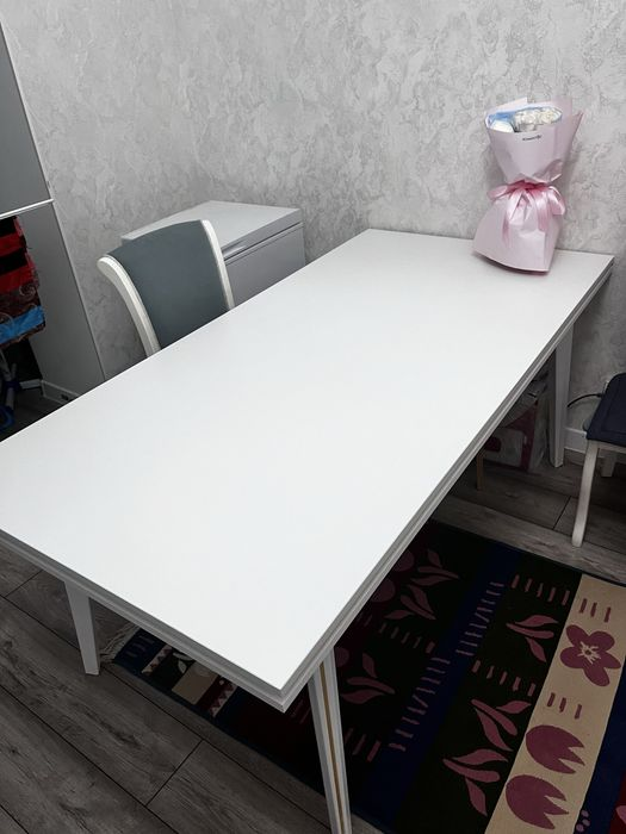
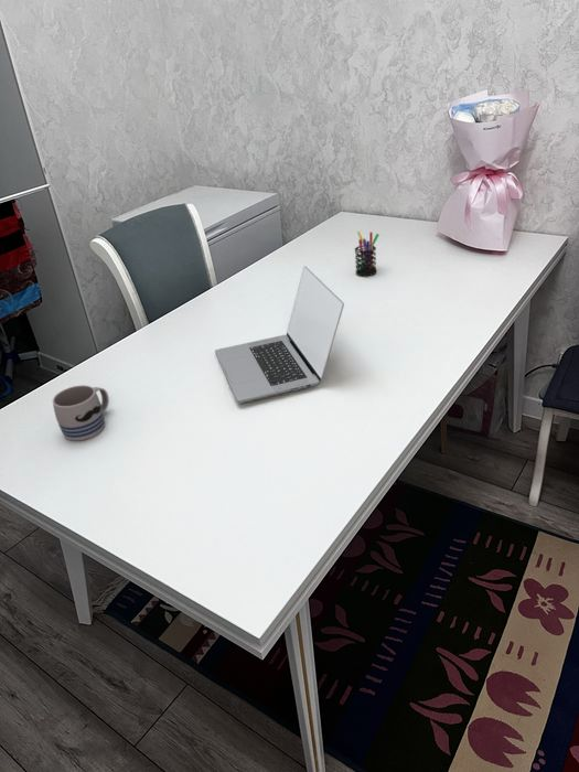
+ pen holder (367, 250)
+ laptop (275, 336)
+ mug (84, 408)
